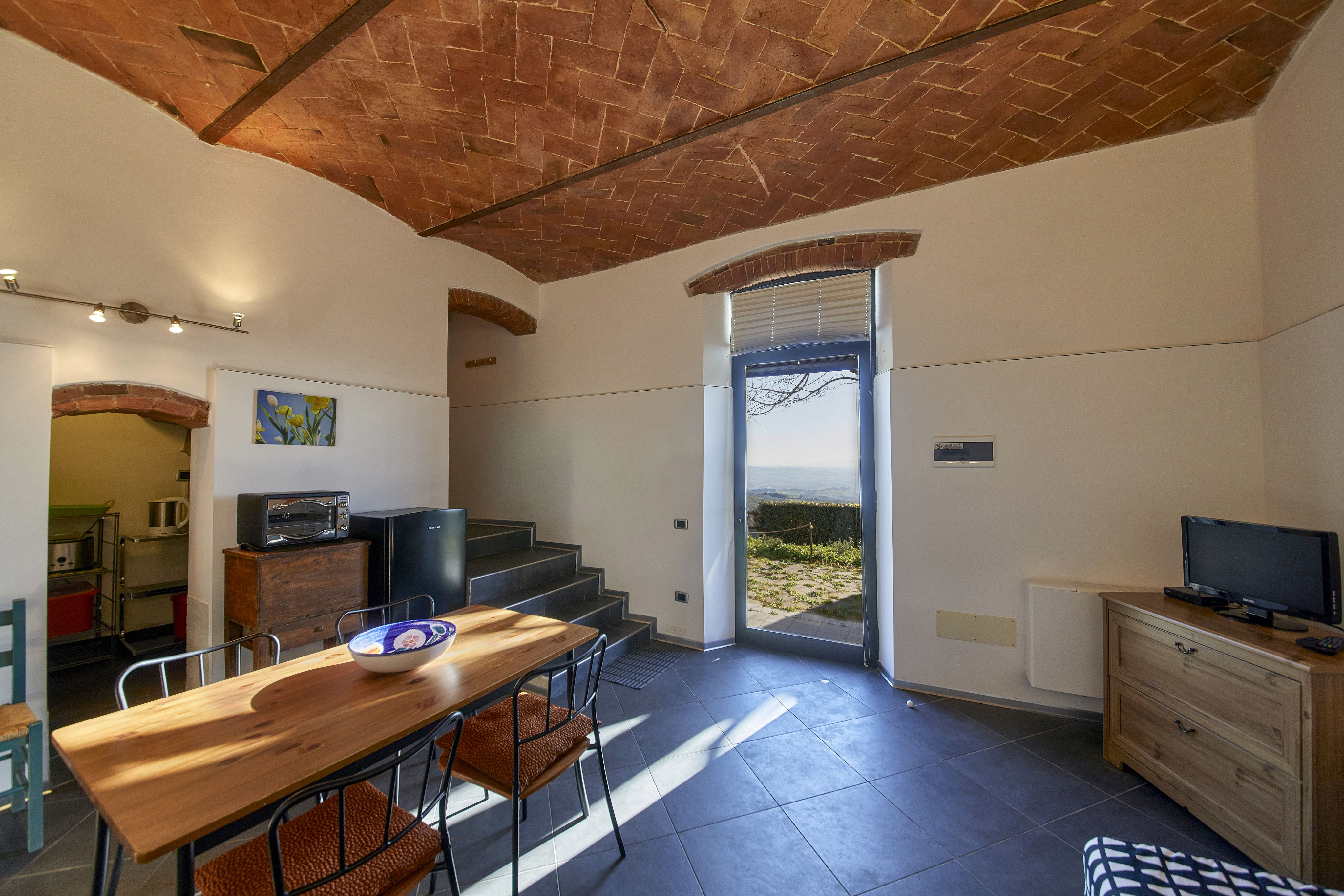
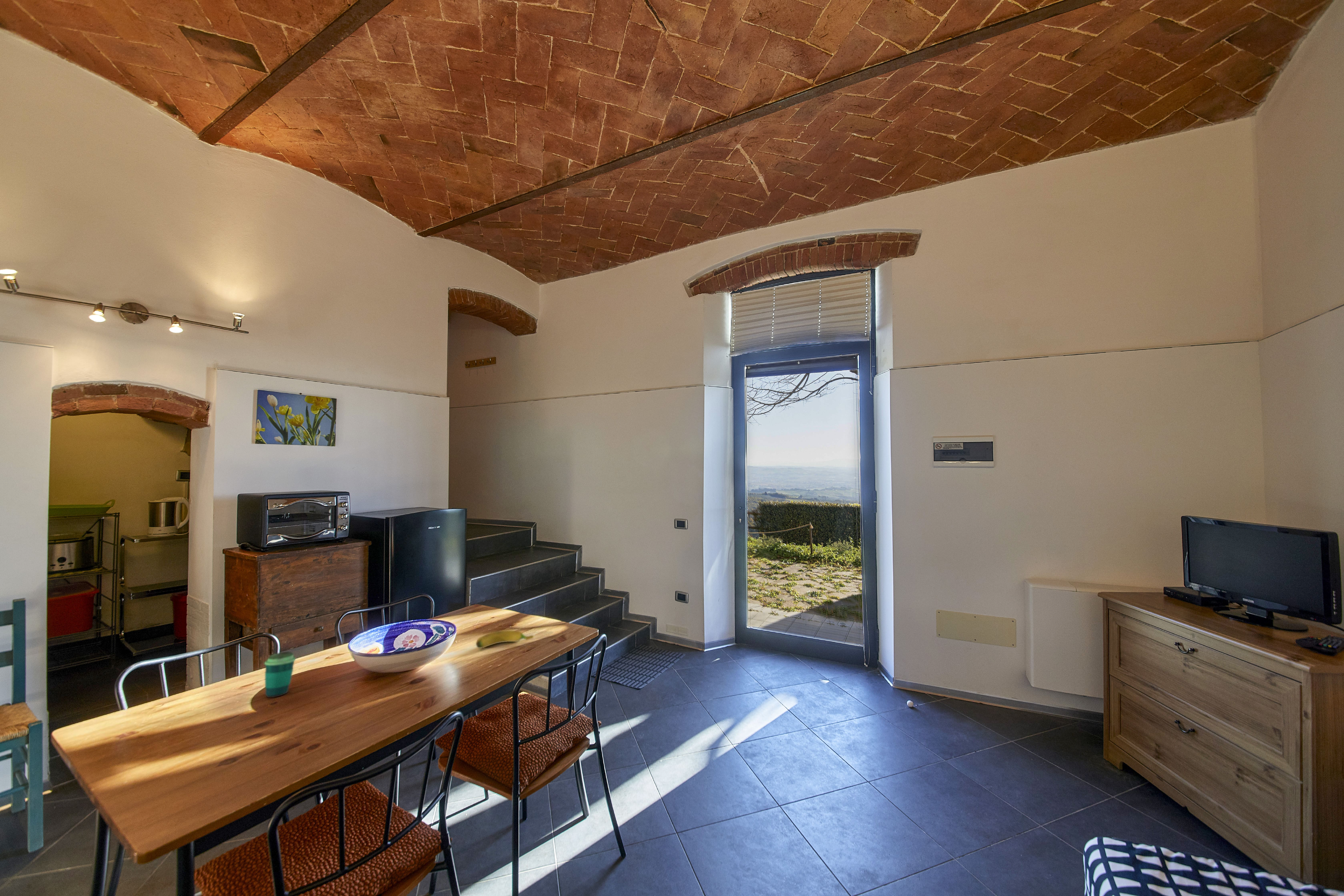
+ cup (280, 674)
+ banana (503, 640)
